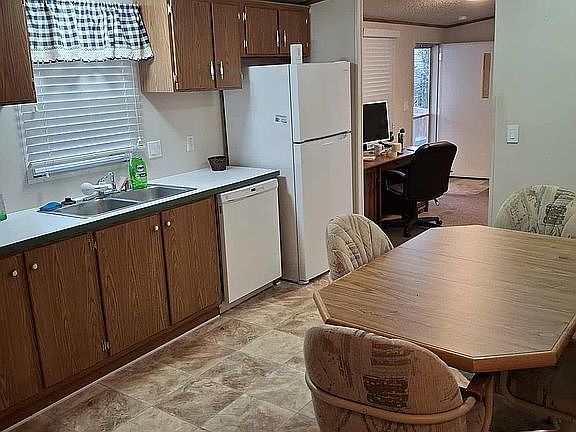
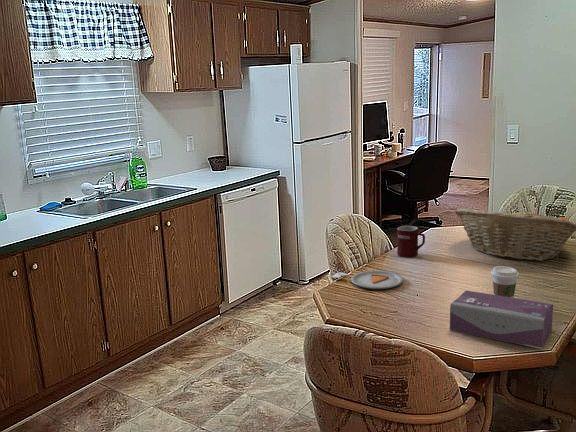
+ coffee cup (504, 286)
+ tissue box (501, 316)
+ mug (411, 241)
+ dinner plate (367, 277)
+ fruit basket (513, 228)
